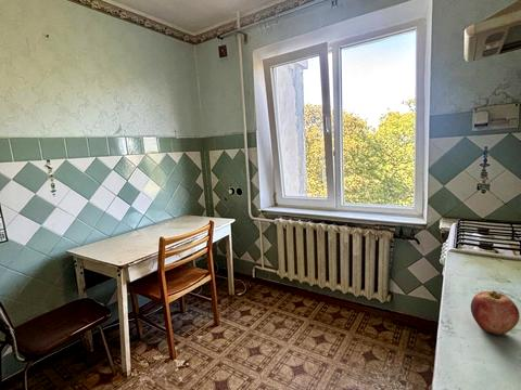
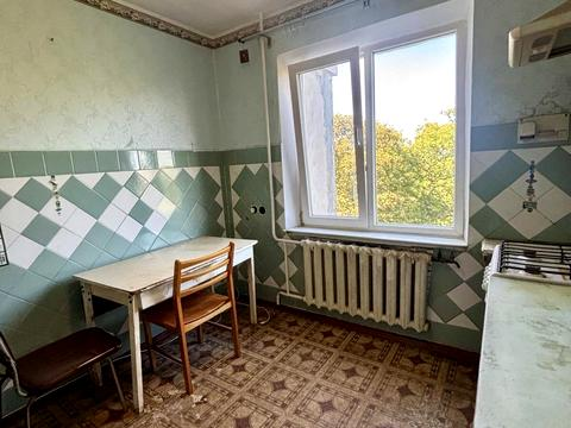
- apple (493, 311)
